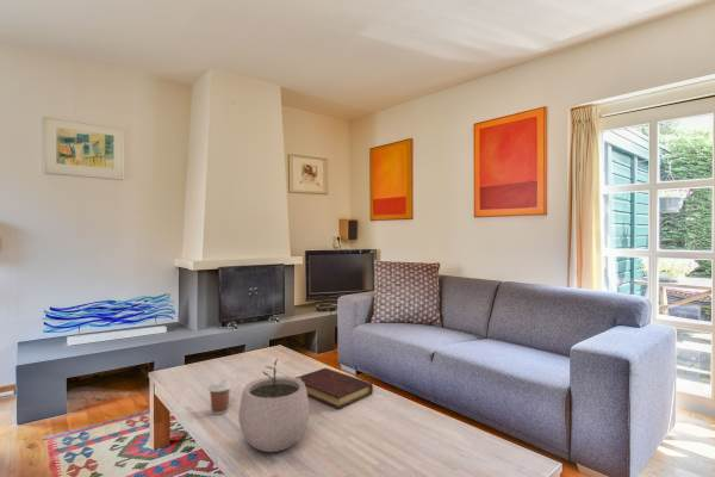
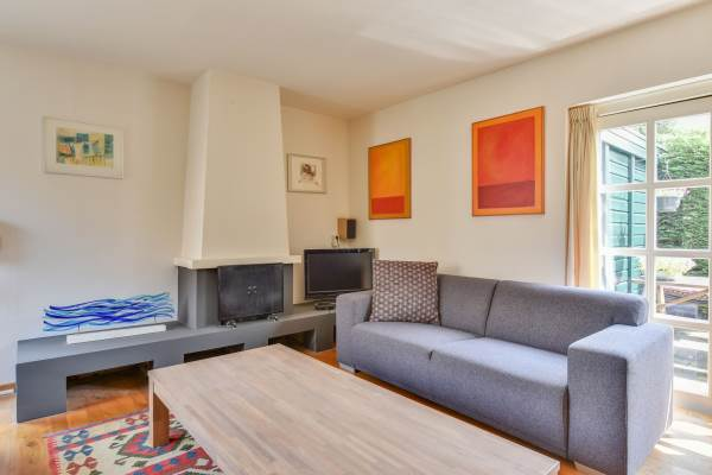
- plant pot (274, 403)
- coffee cup (219, 396)
- book (331, 385)
